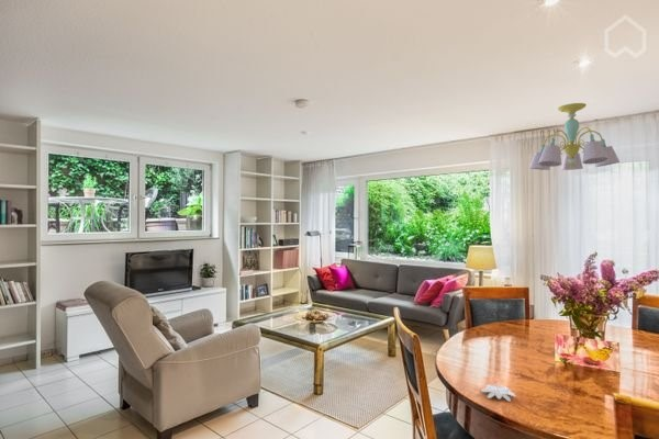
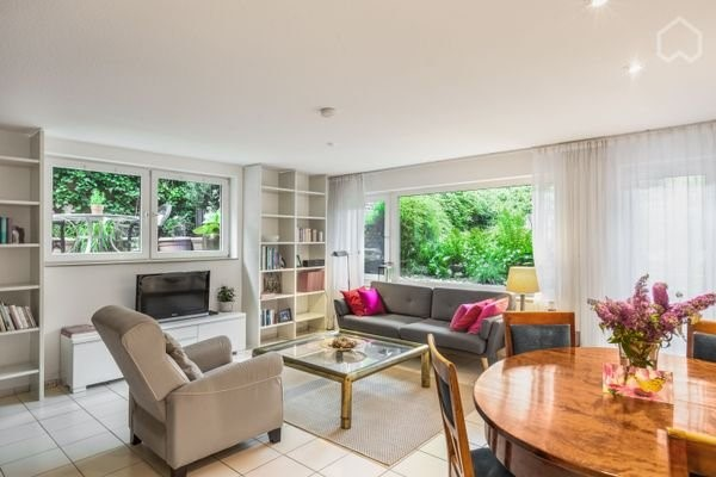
- chandelier (571, 137)
- flower (498, 389)
